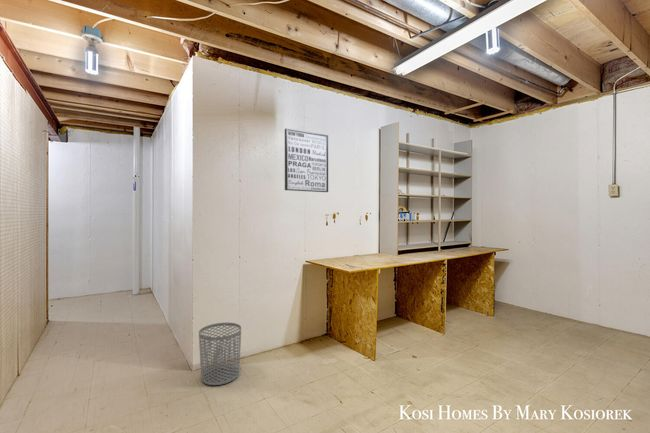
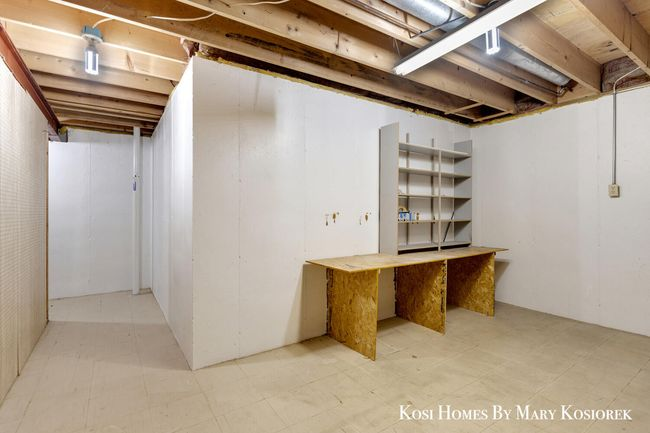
- wall art (307, 161)
- waste bin (220, 352)
